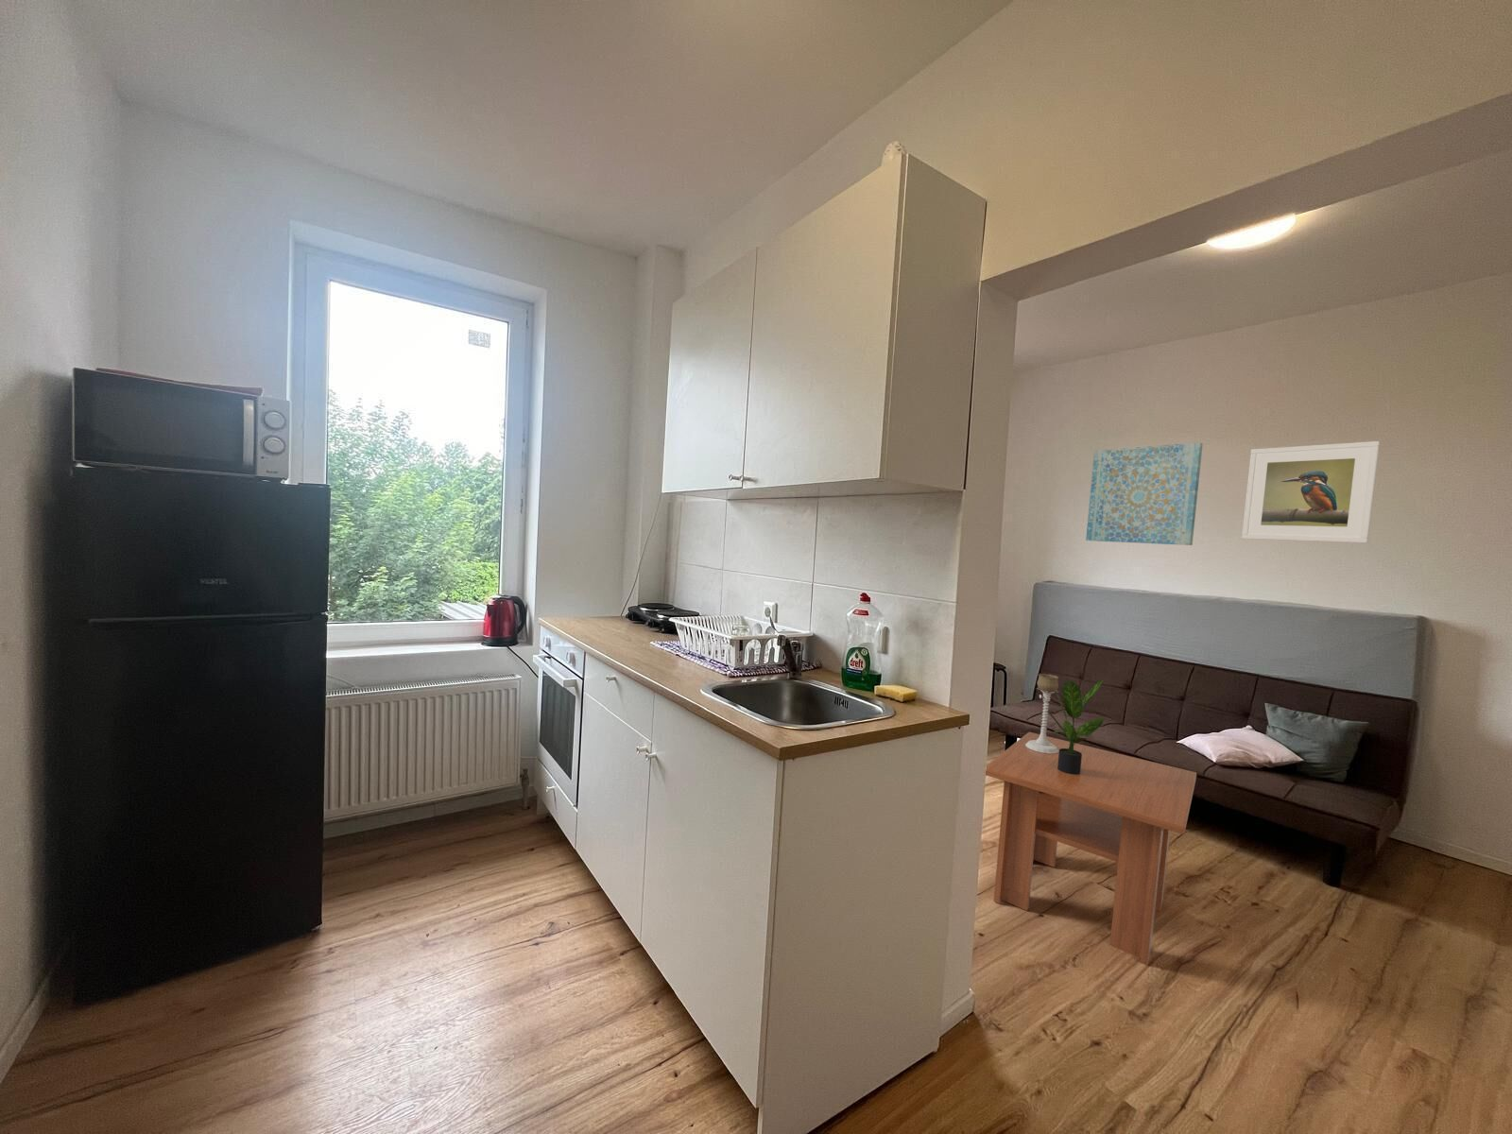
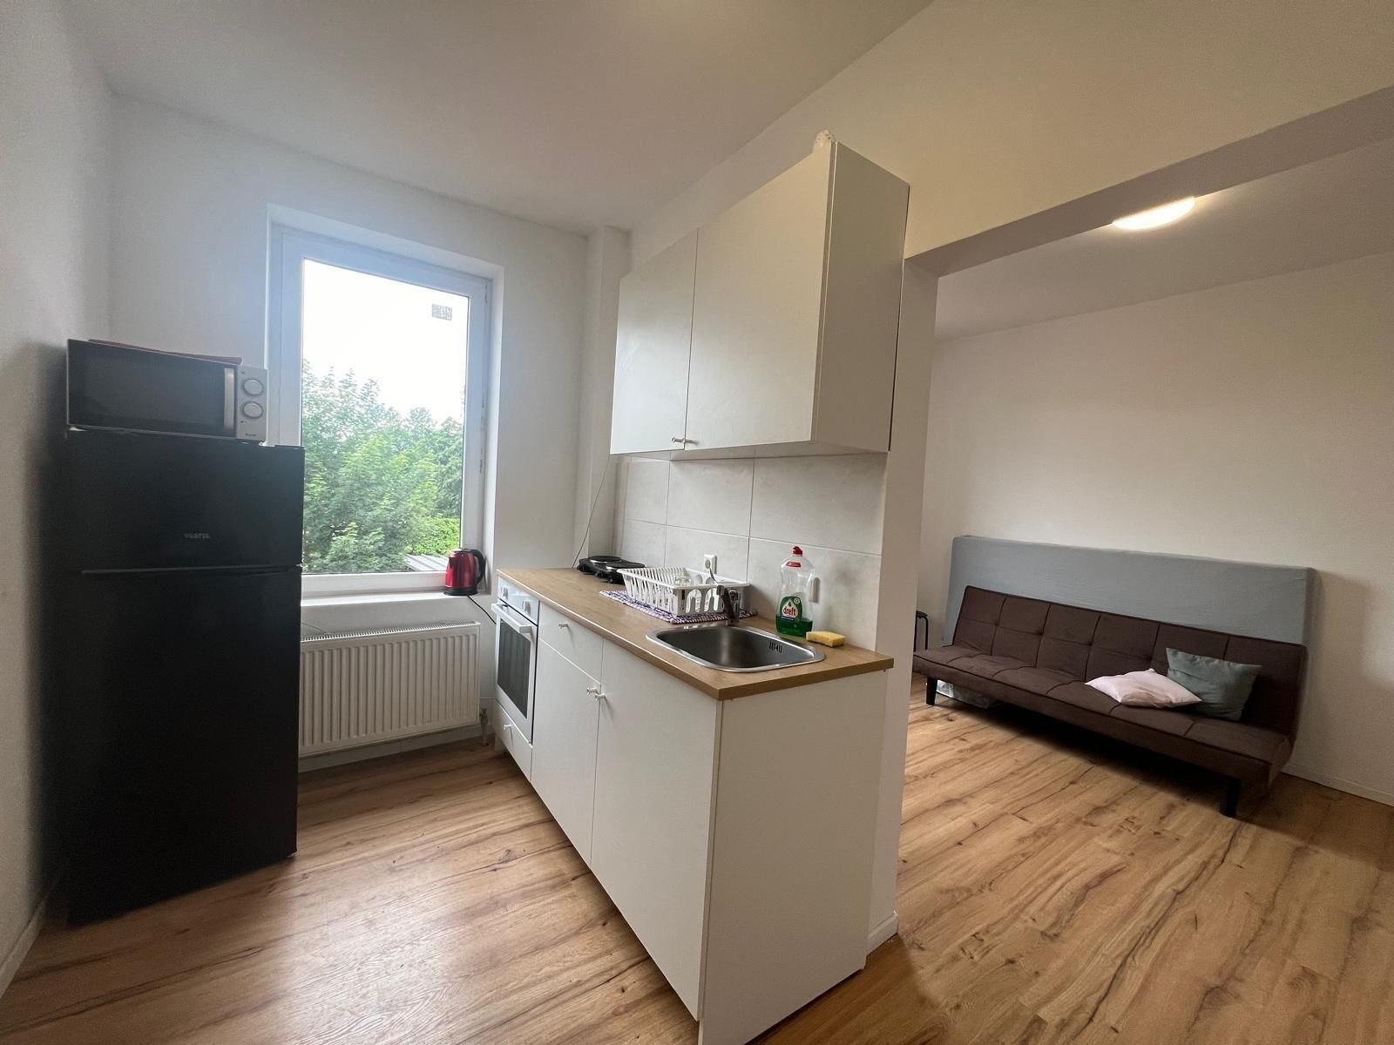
- coffee table (1085, 835)
- candle holder (1045, 711)
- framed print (1306, 493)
- wall art (1139, 494)
- potted plant (1076, 722)
